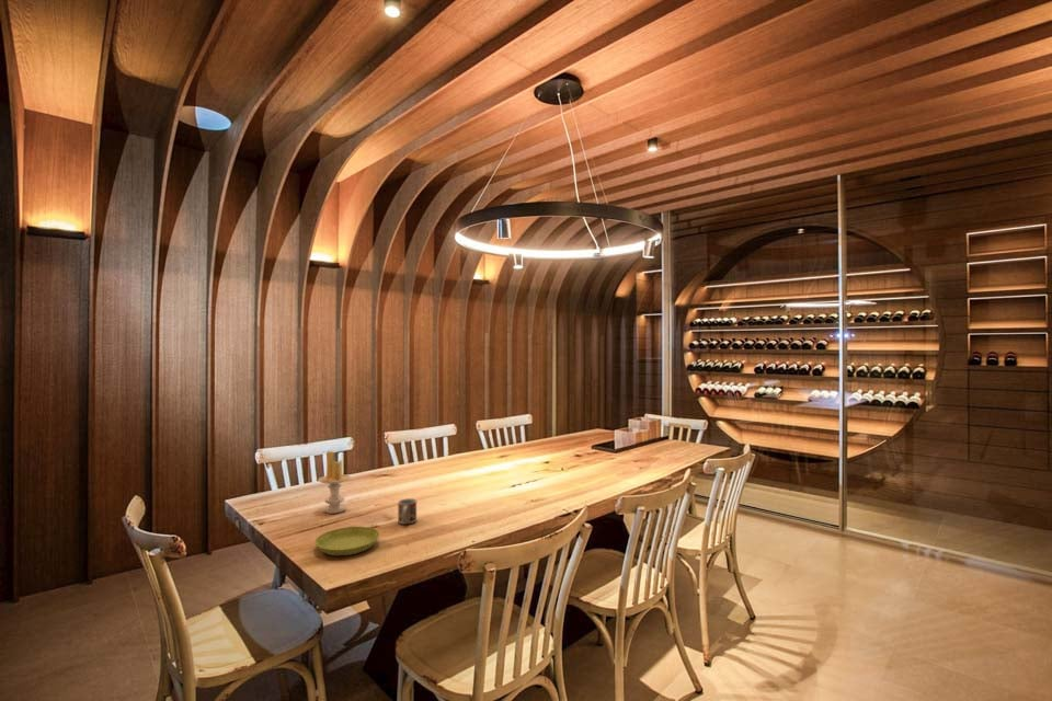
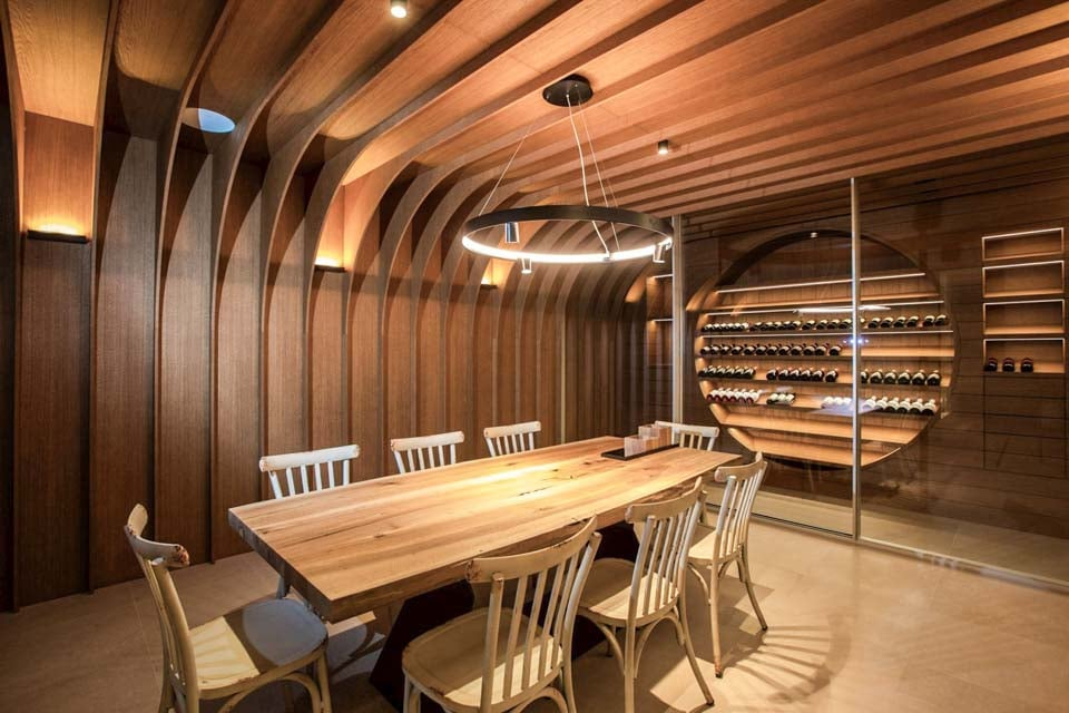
- saucer (347, 541)
- cup (407, 512)
- candle (334, 480)
